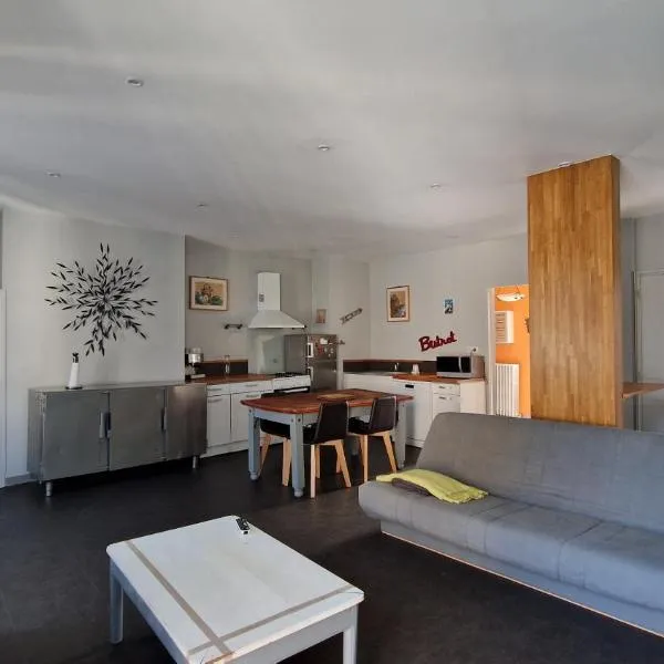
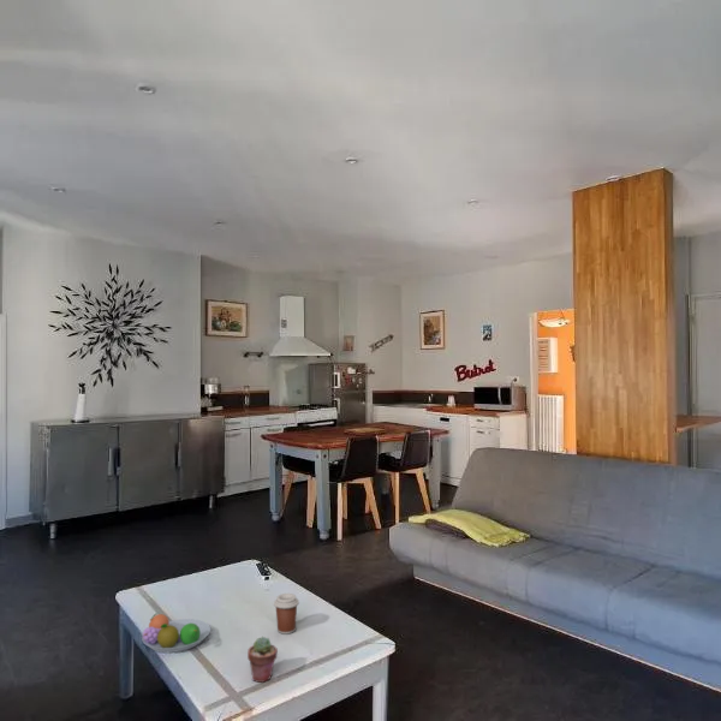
+ fruit bowl (177, 627)
+ potted succulent (262, 657)
+ coffee cup (286, 613)
